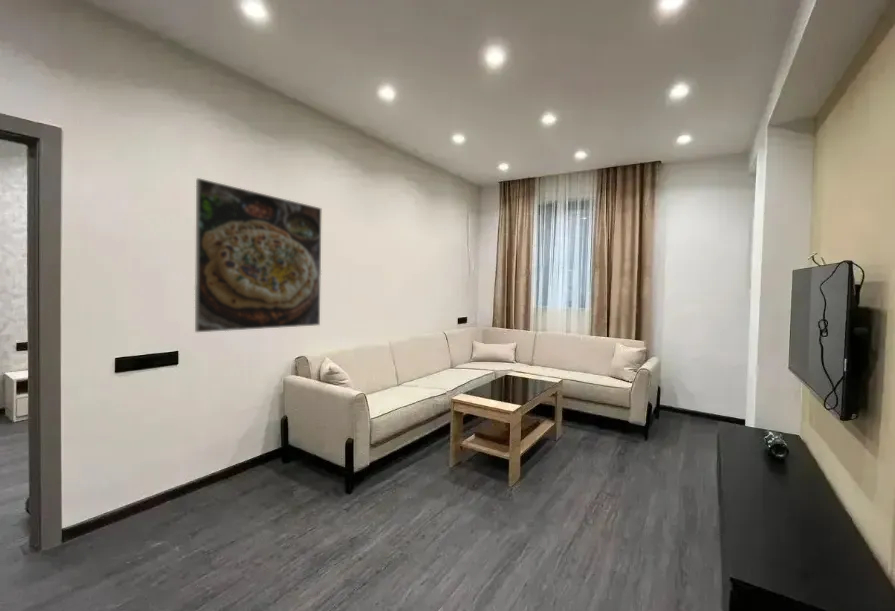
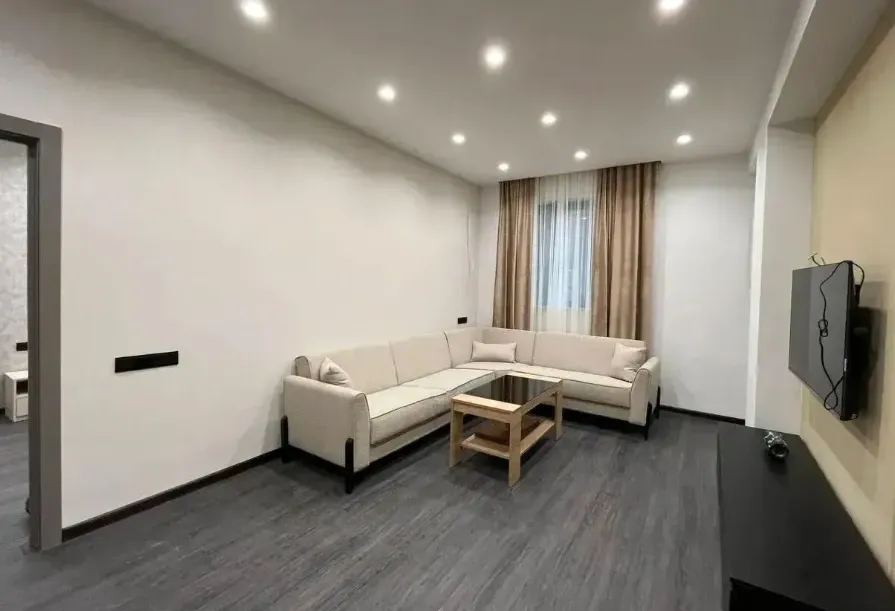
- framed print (266, 262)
